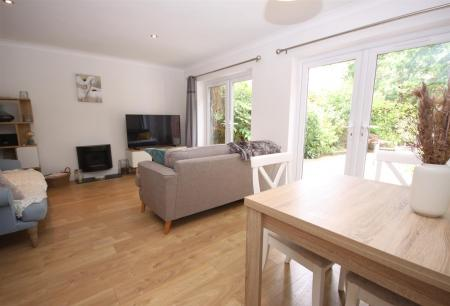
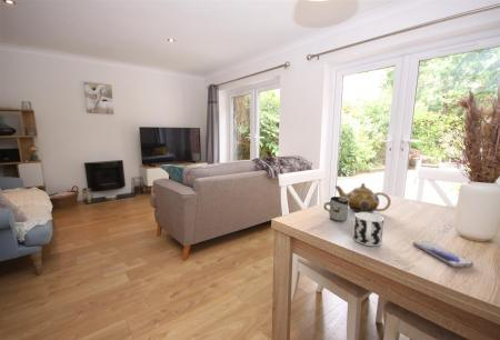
+ cup (336, 208)
+ cup (368, 230)
+ teapot (361, 197)
+ smartphone (440, 252)
